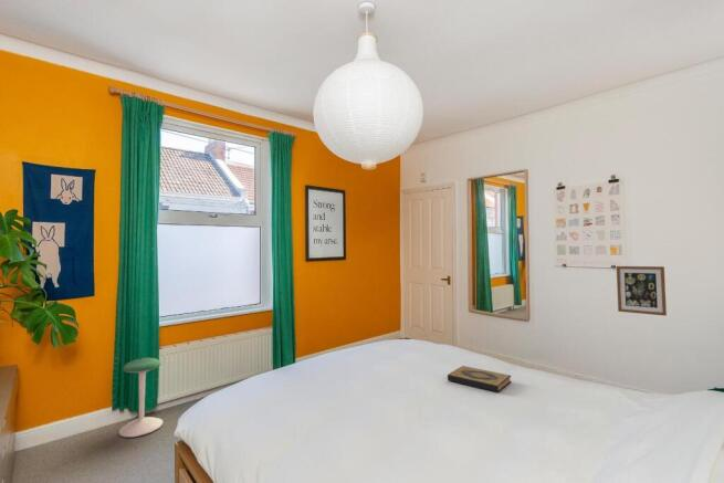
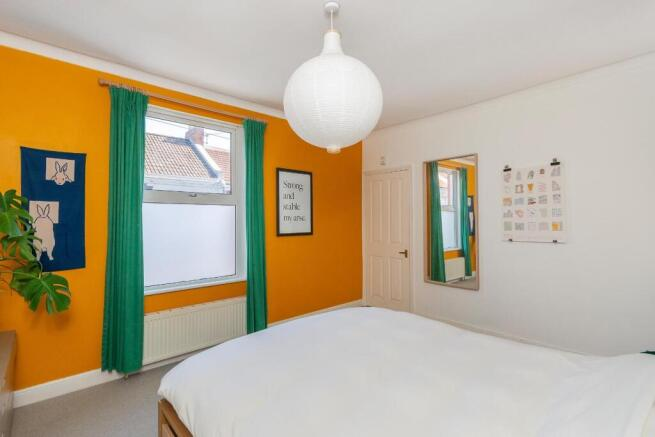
- hardback book (479, 378)
- wall art (640, 290)
- stool (141, 392)
